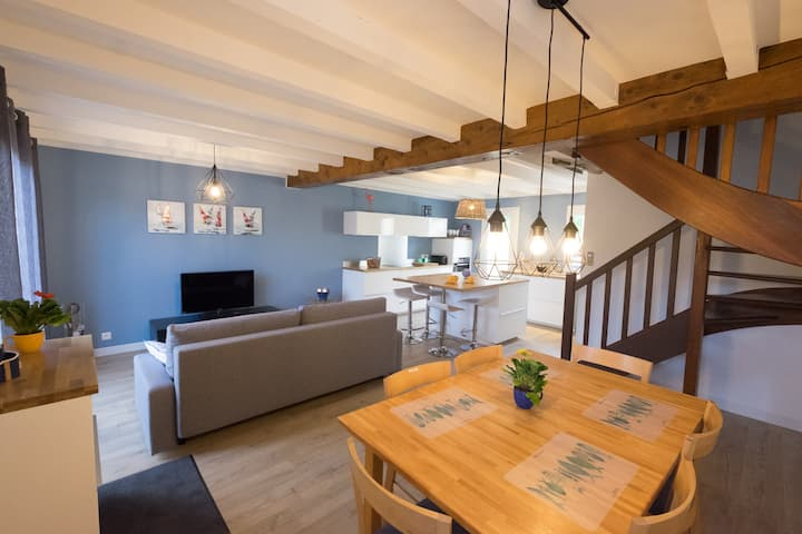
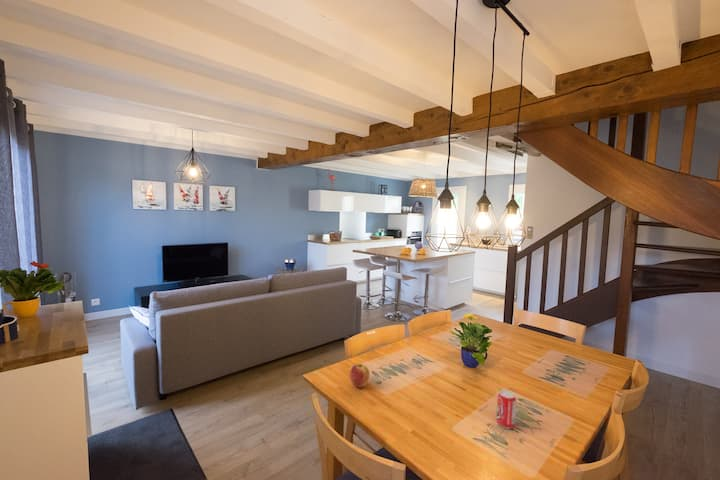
+ apple (359, 375)
+ beverage can (506, 409)
